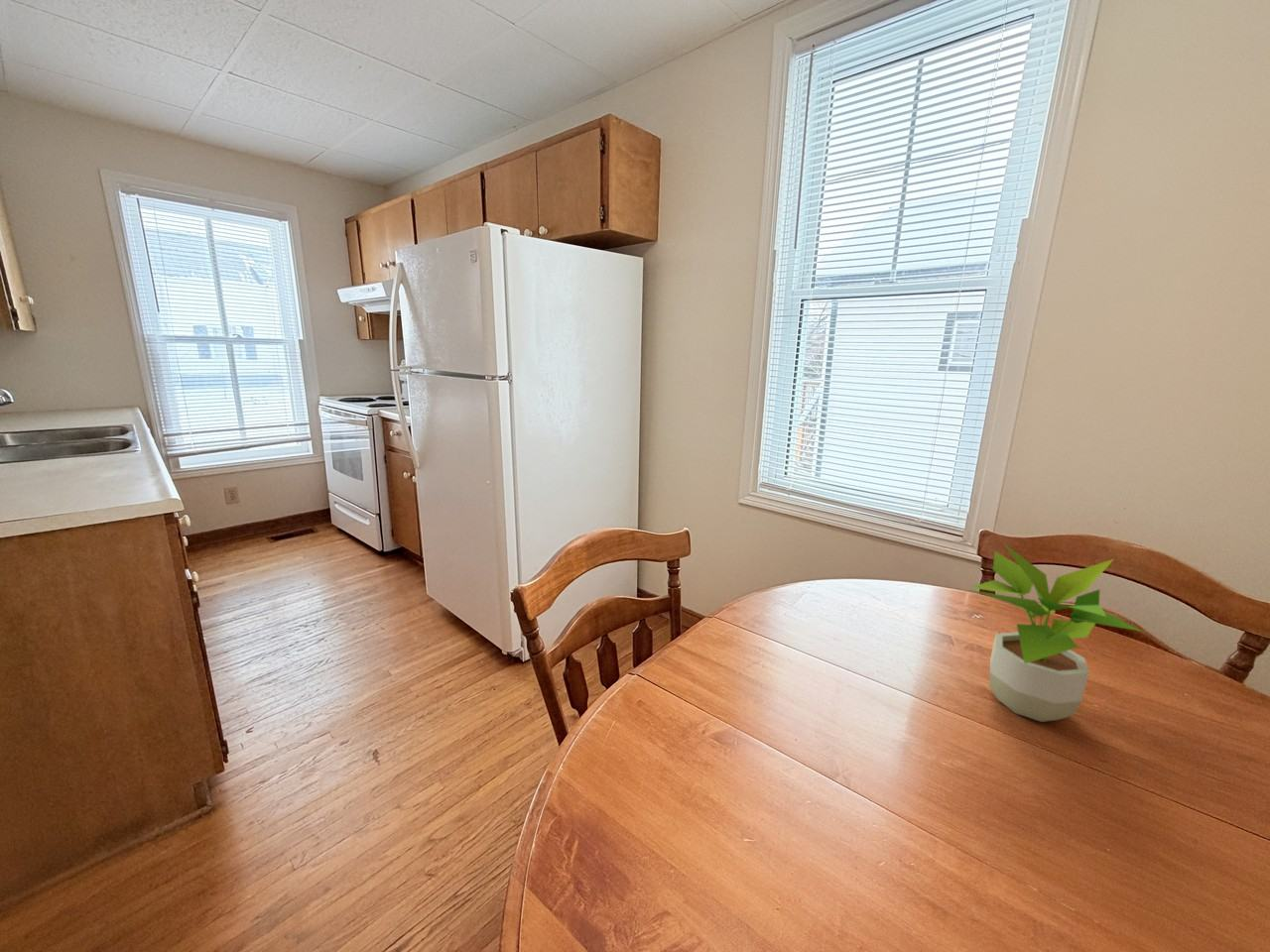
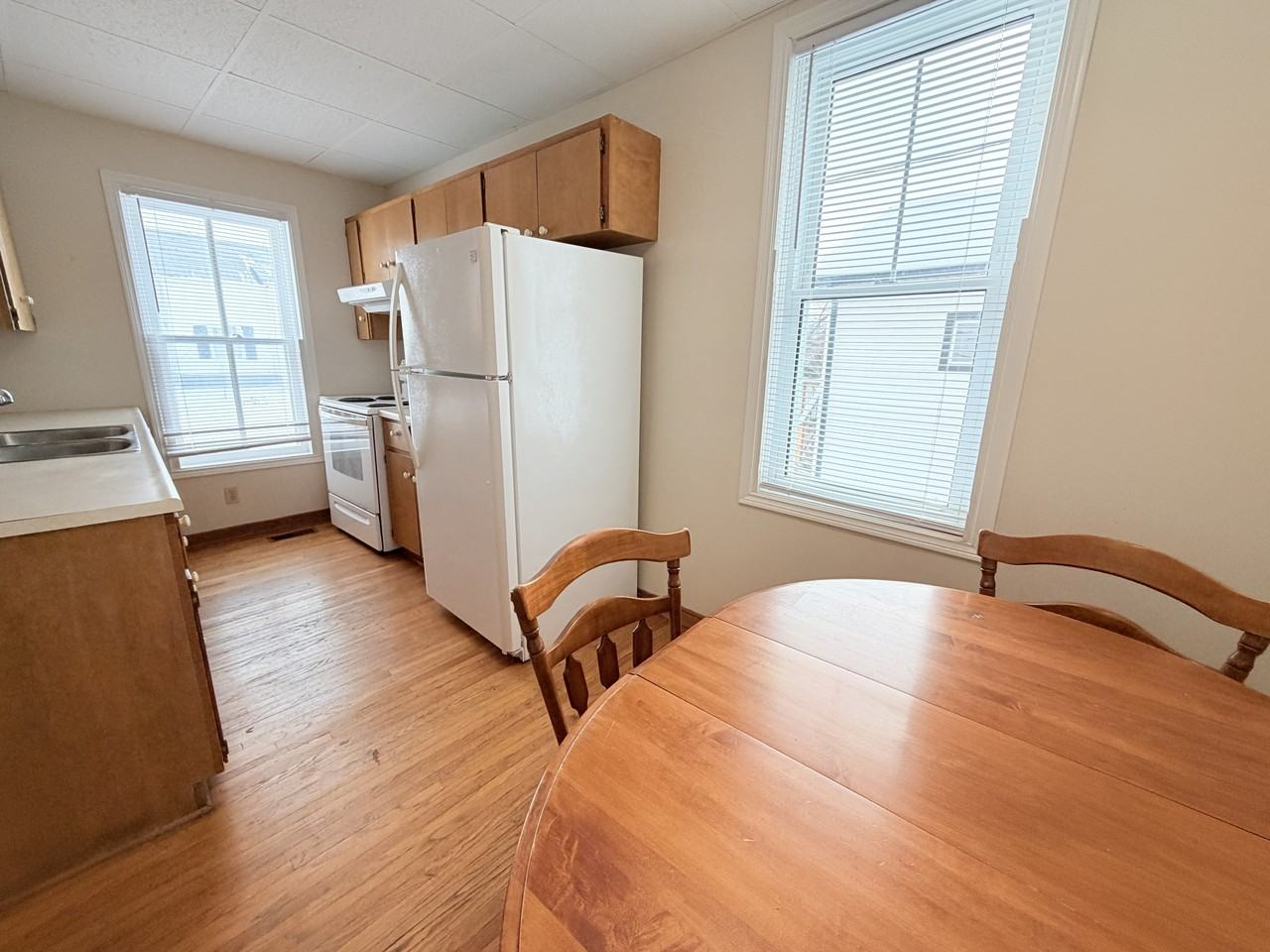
- potted plant (1027, 632)
